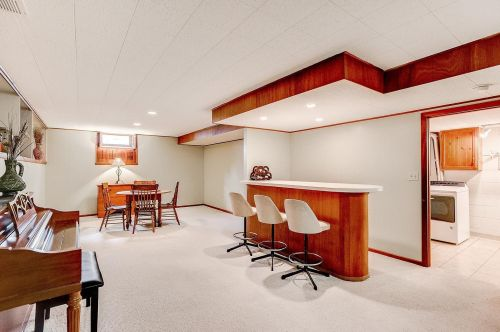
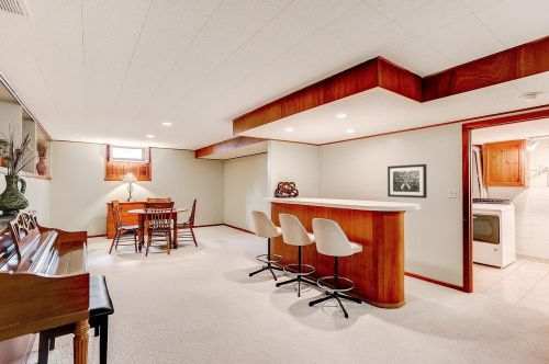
+ wall art (405, 181)
